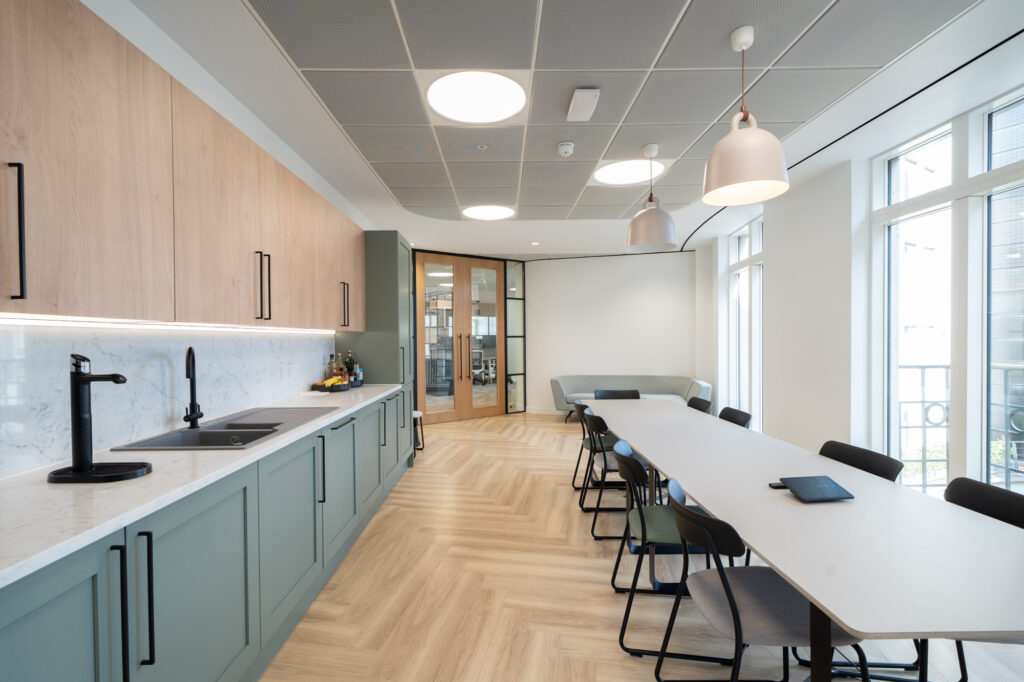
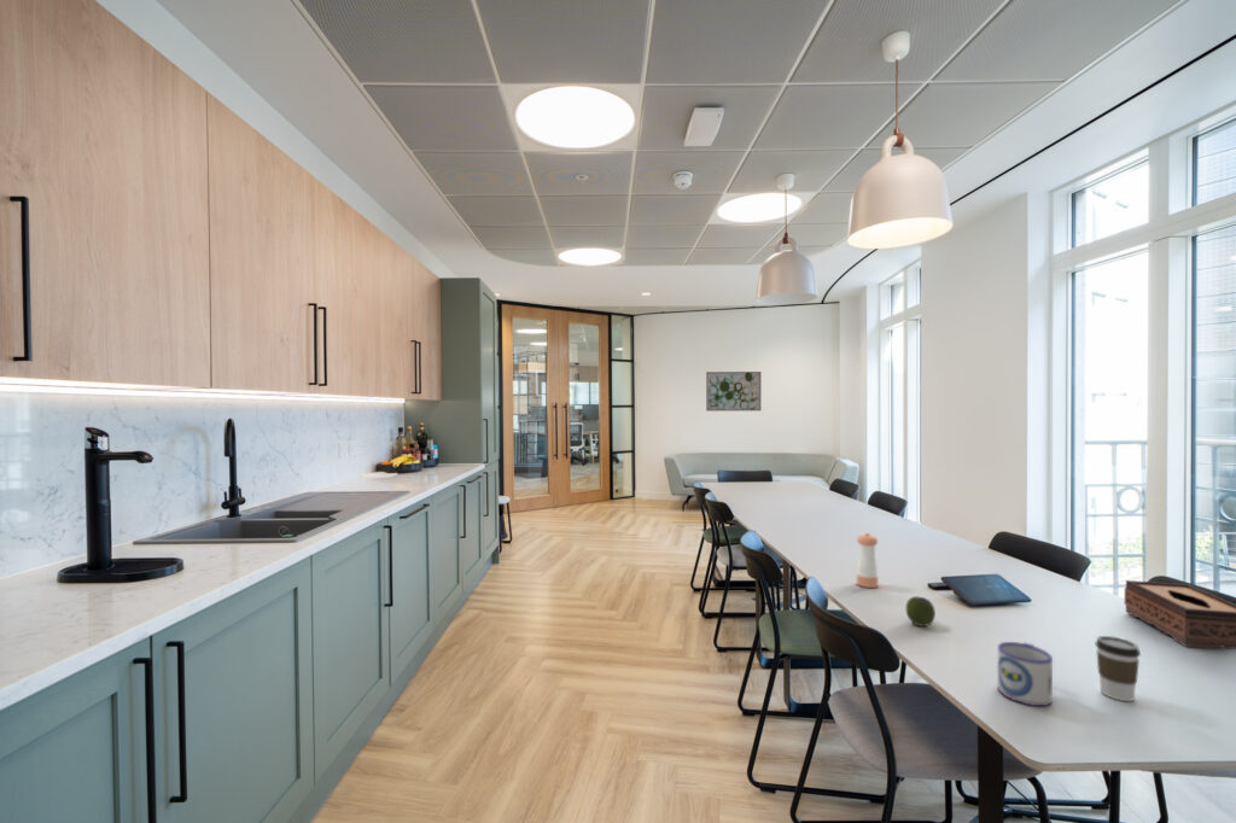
+ wall art (733, 391)
+ tissue box (1187, 613)
+ apple (920, 609)
+ pepper shaker (867, 559)
+ mug (1025, 669)
+ coffee cup (1117, 667)
